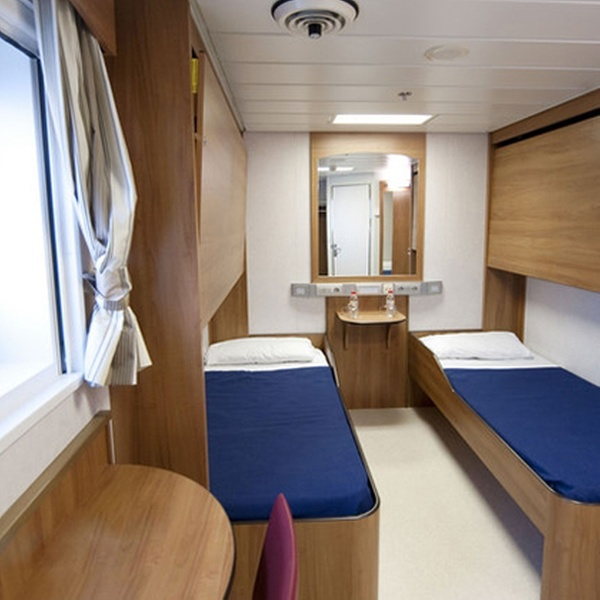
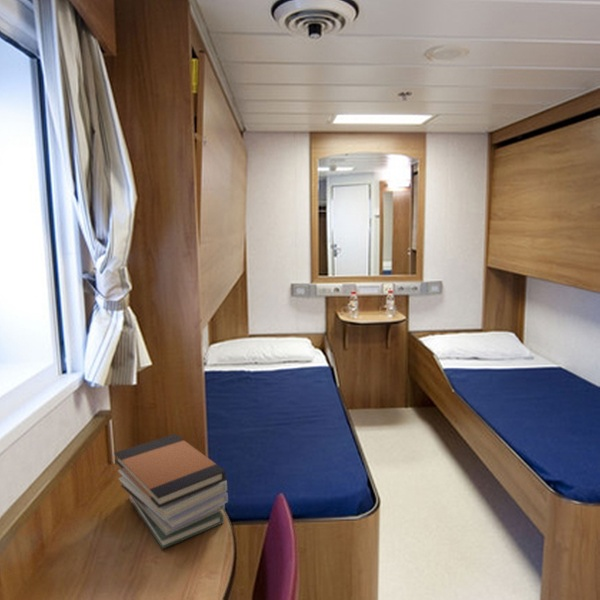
+ book stack (171, 486)
